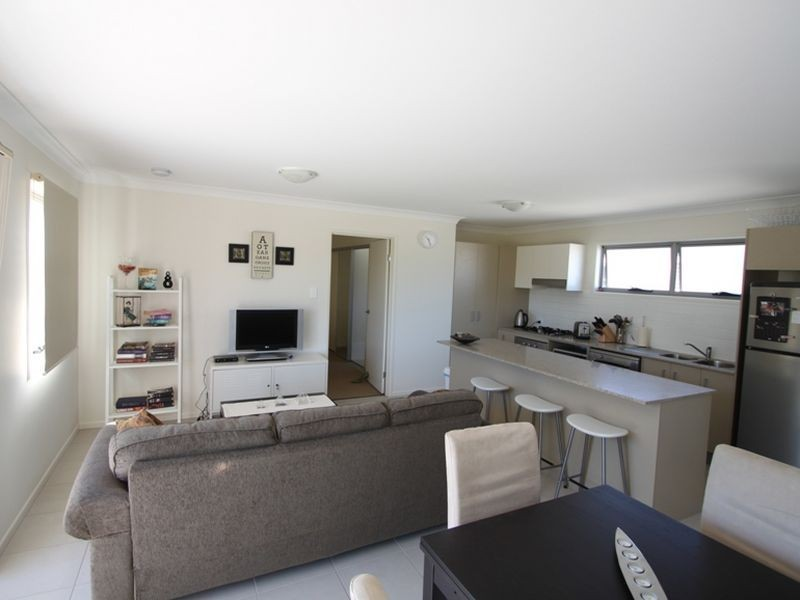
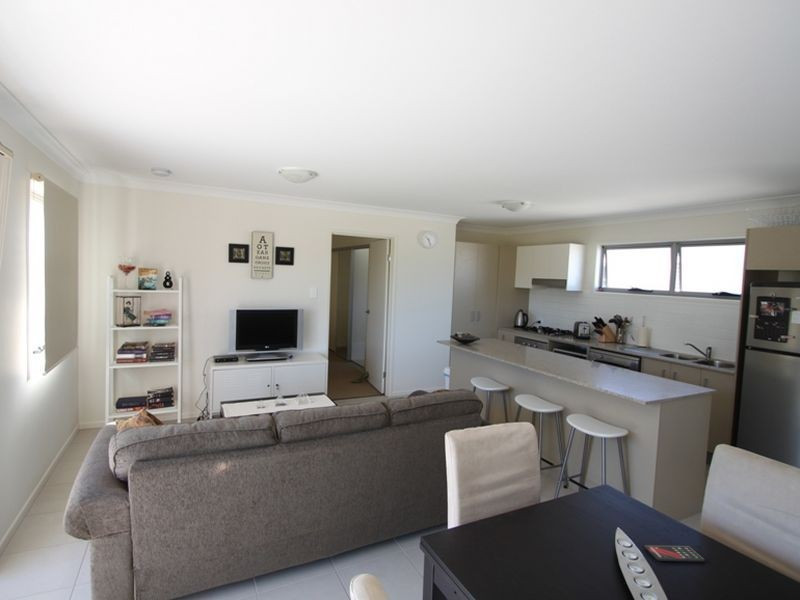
+ smartphone (673, 553)
